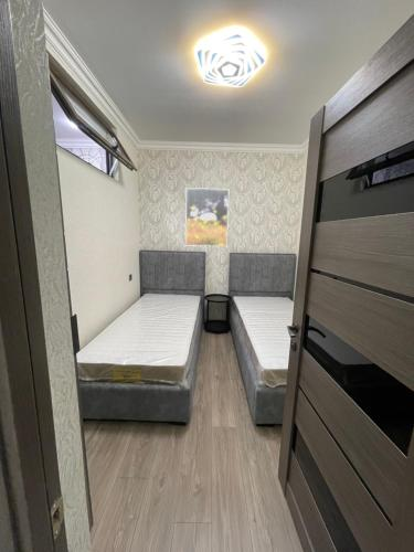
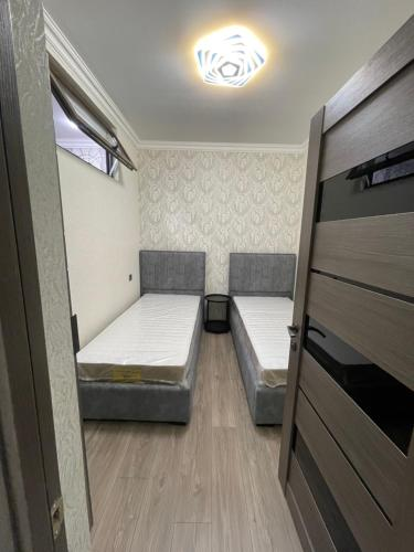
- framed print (206, 217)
